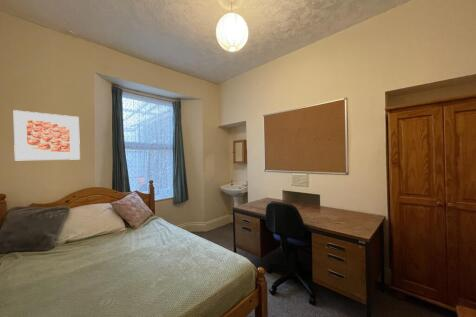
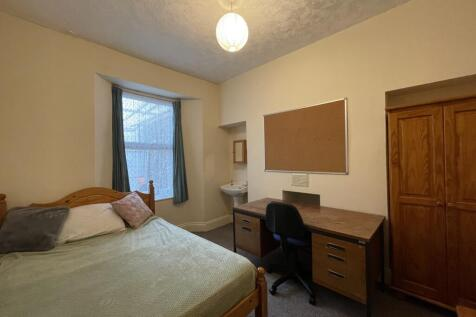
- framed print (49, 136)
